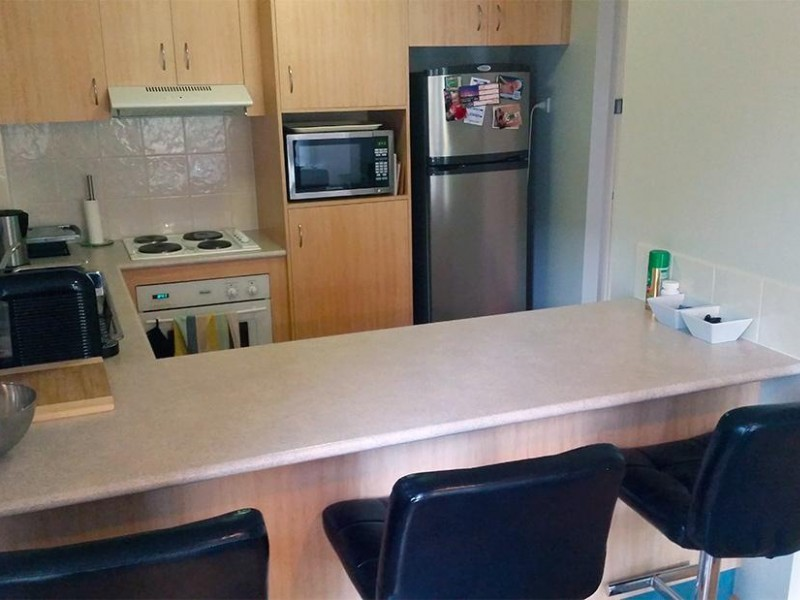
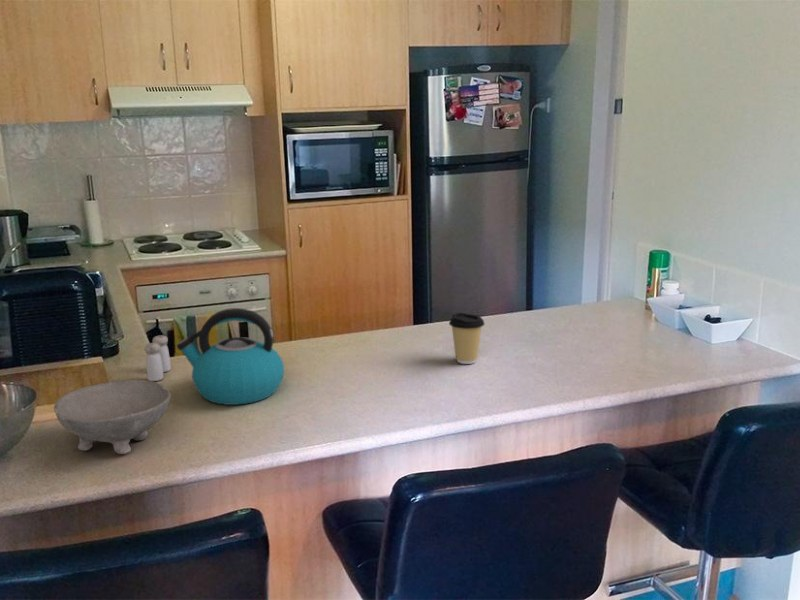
+ kettle (230, 351)
+ bowl (115, 421)
+ salt and pepper shaker (157, 357)
+ coffee cup (466, 338)
